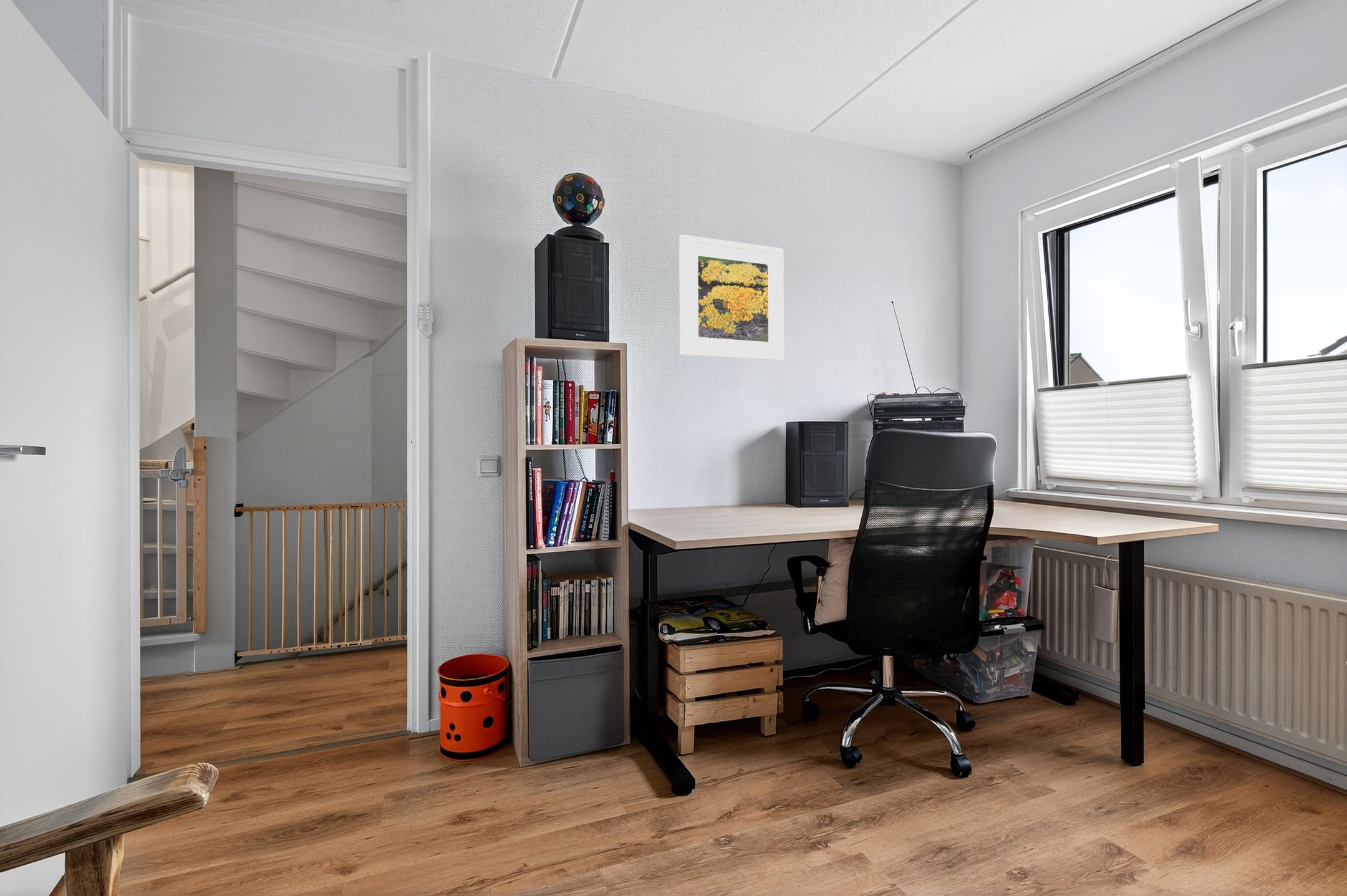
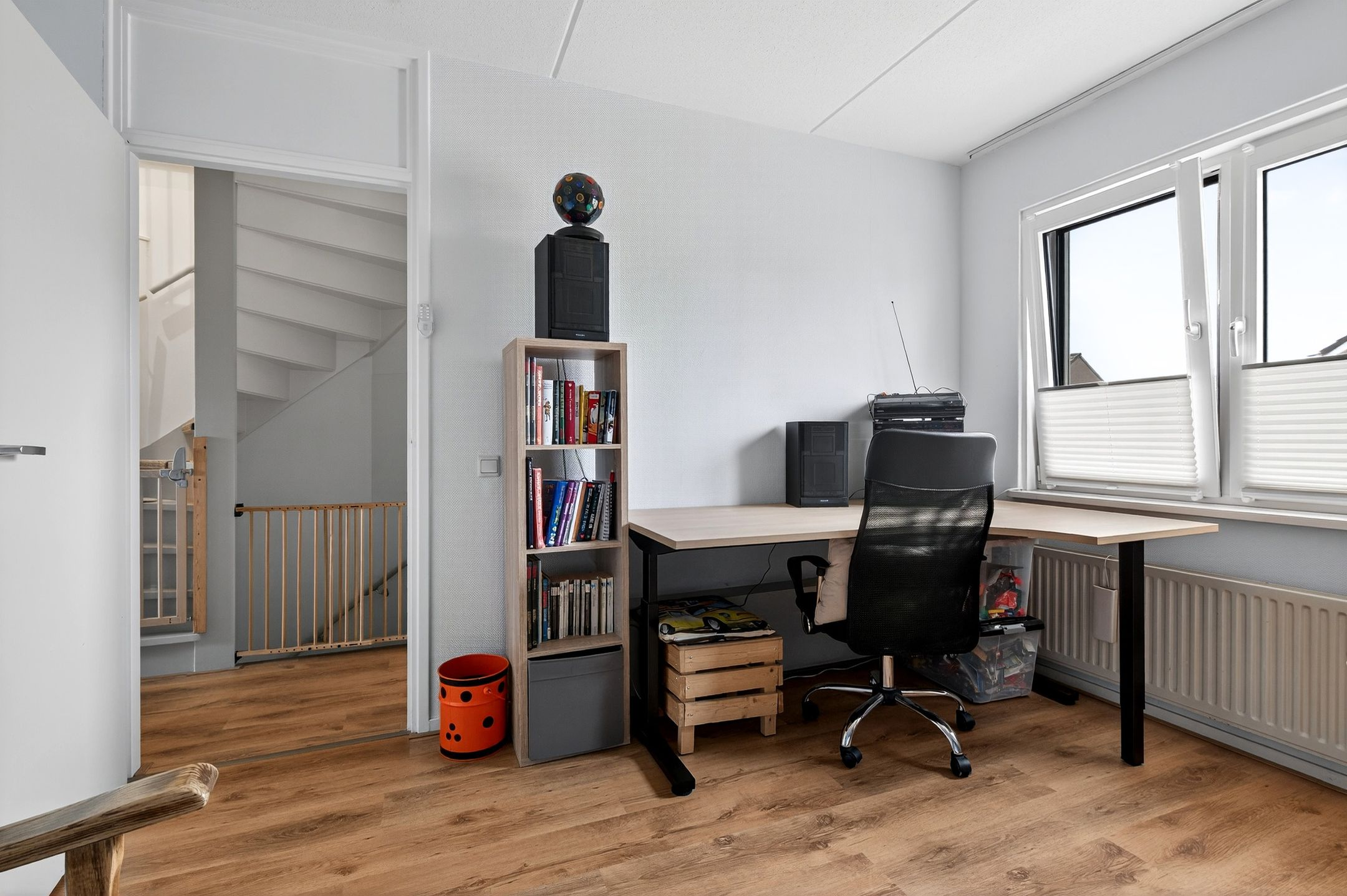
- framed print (733, 300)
